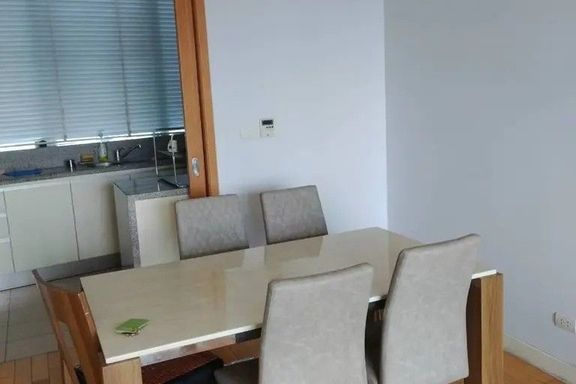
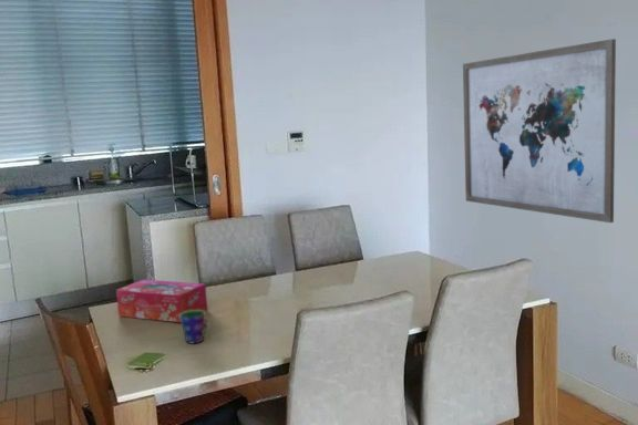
+ wall art (528, 133)
+ cup (196, 328)
+ tissue box (162, 299)
